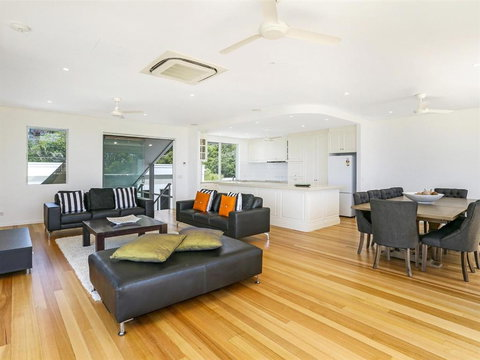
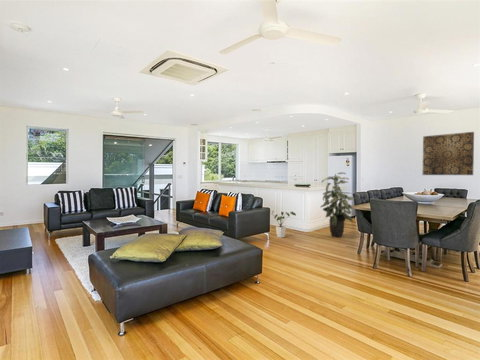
+ indoor plant (338, 204)
+ house plant (282, 223)
+ wall art (446, 154)
